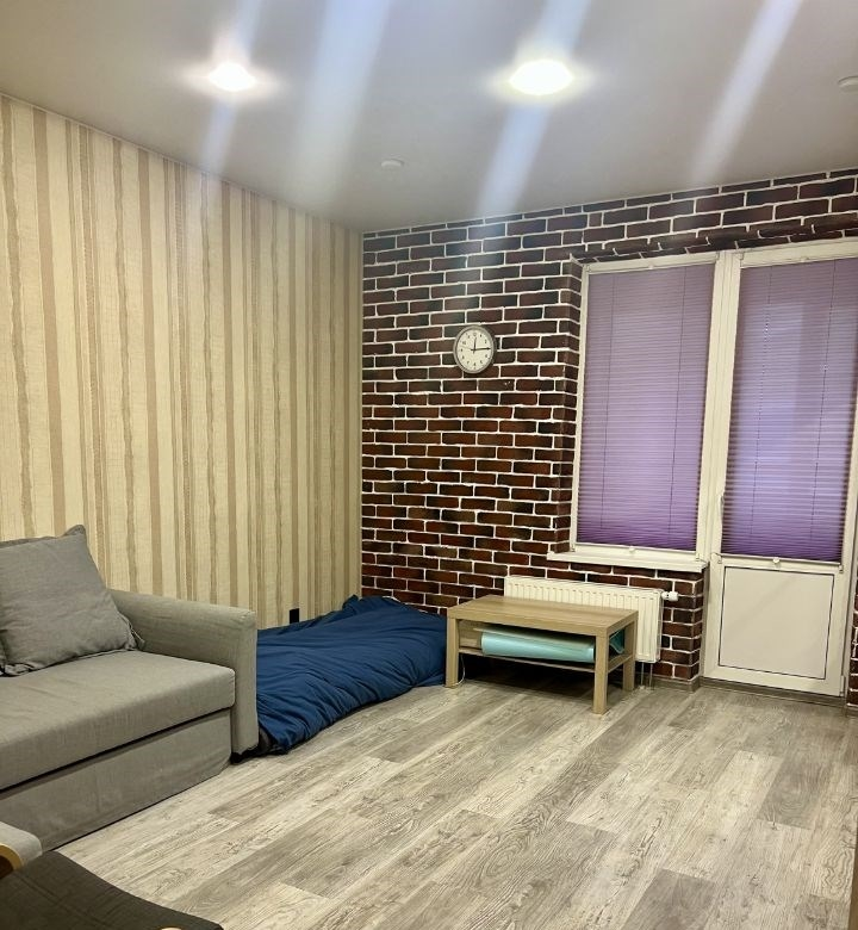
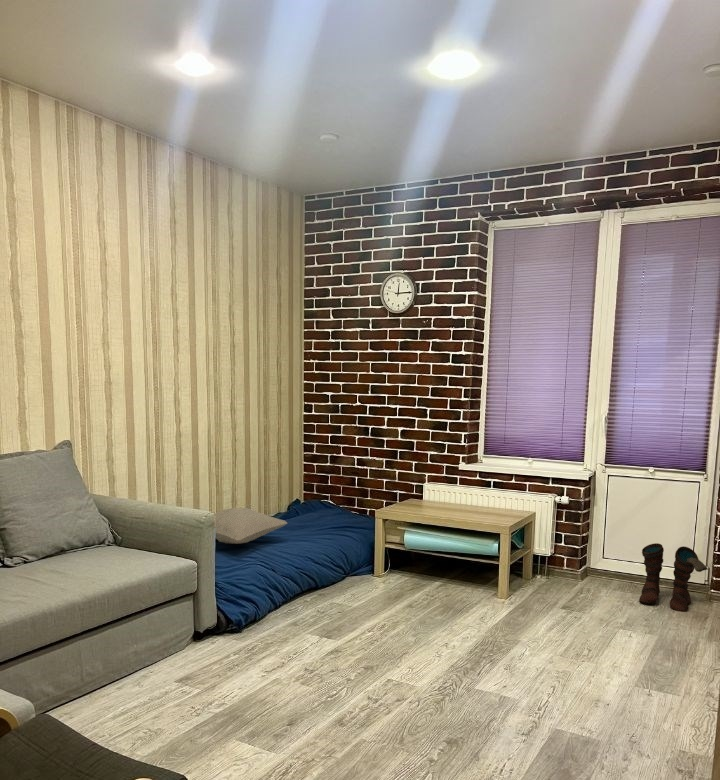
+ boots (674, 575)
+ cushion (237, 525)
